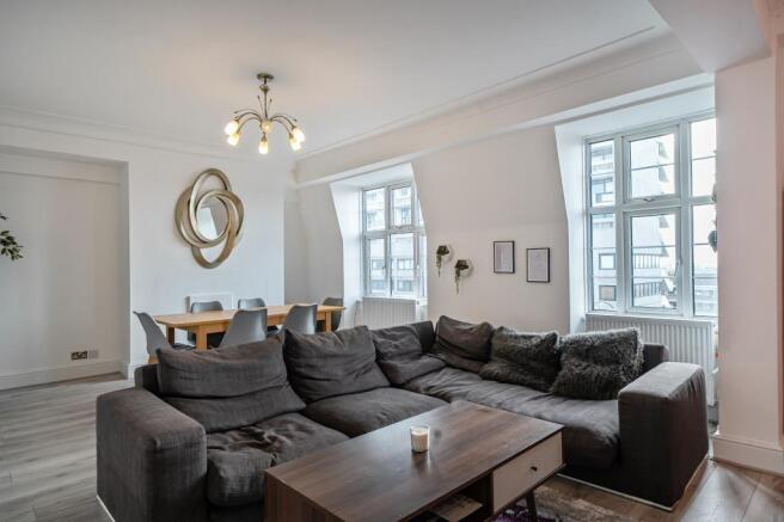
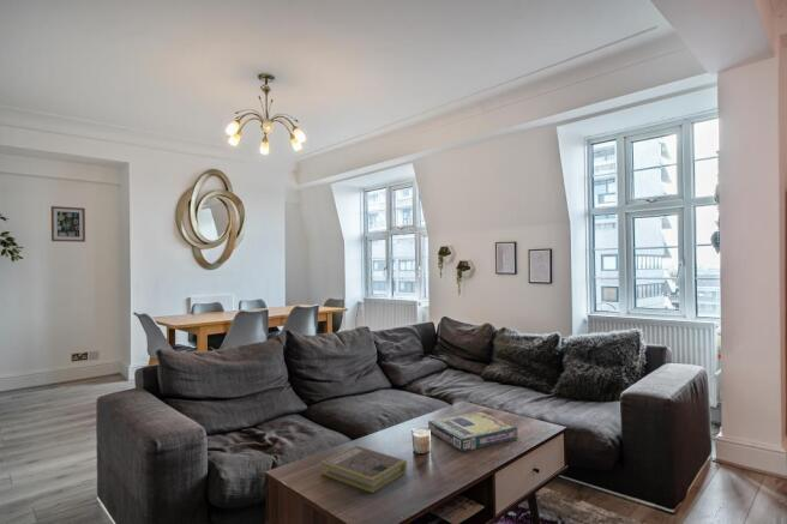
+ video game box (471, 429)
+ book (364, 466)
+ wall art (68, 224)
